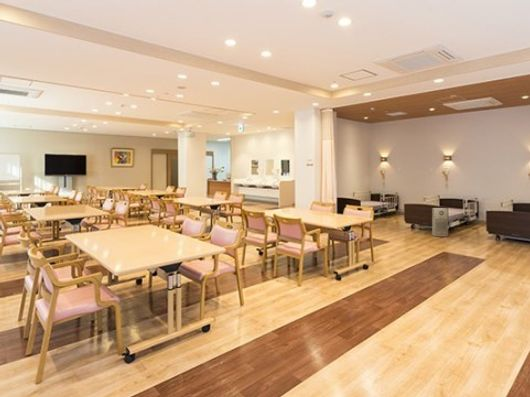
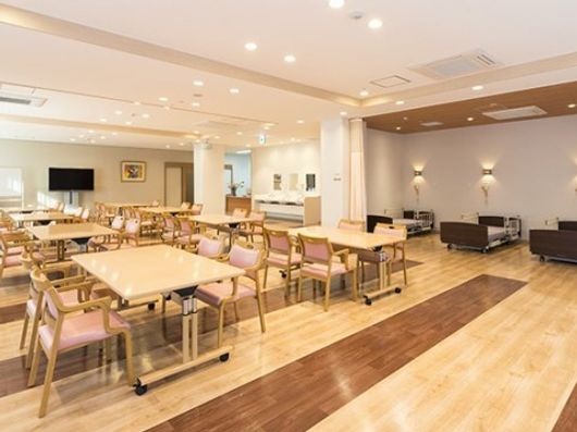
- air purifier (439, 221)
